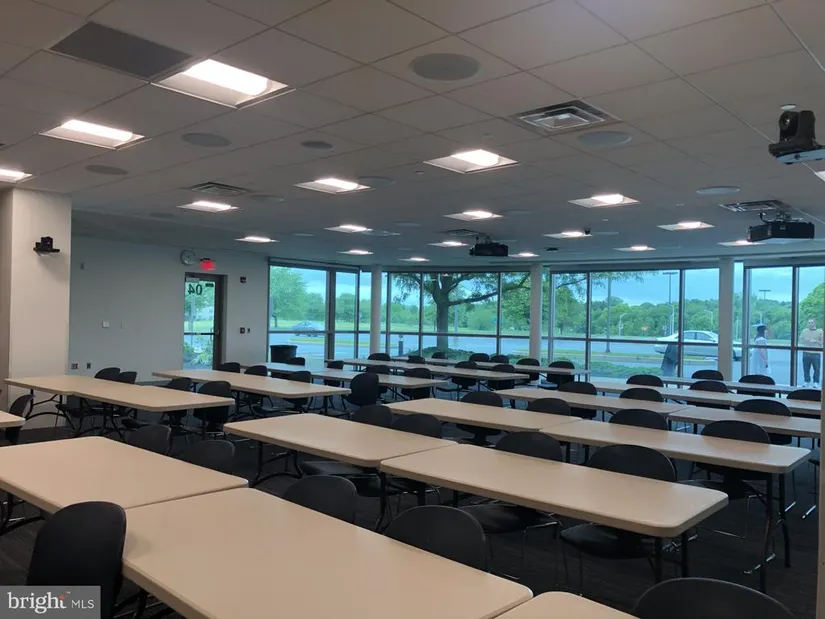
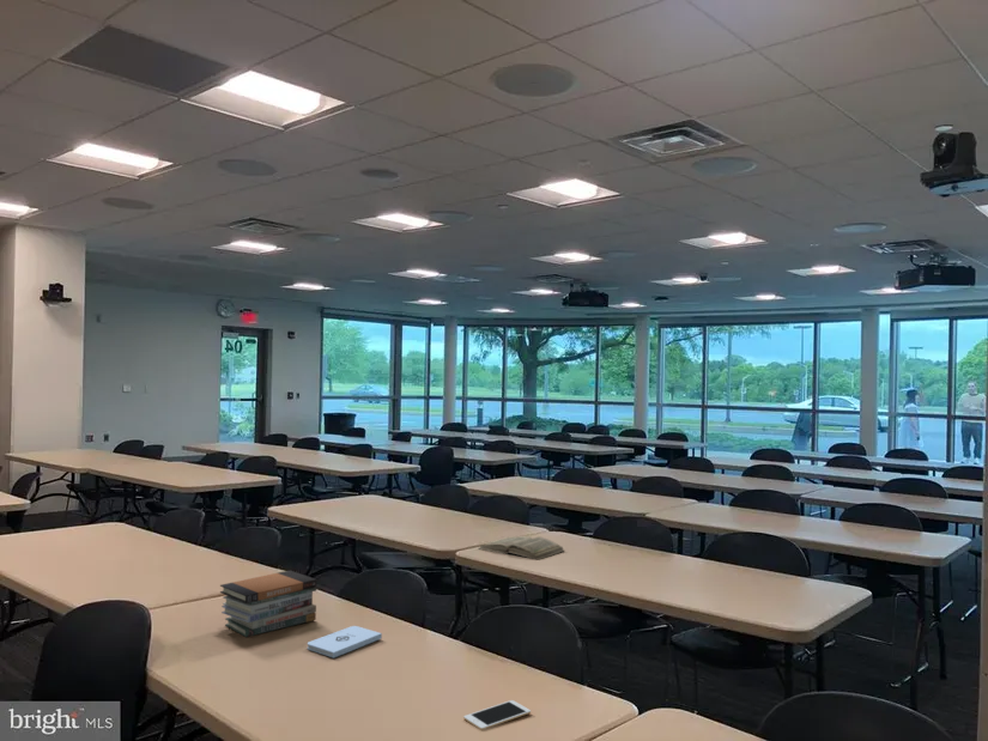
+ book stack (268, 602)
+ notepad (344, 640)
+ cell phone (497, 713)
+ book (521, 545)
